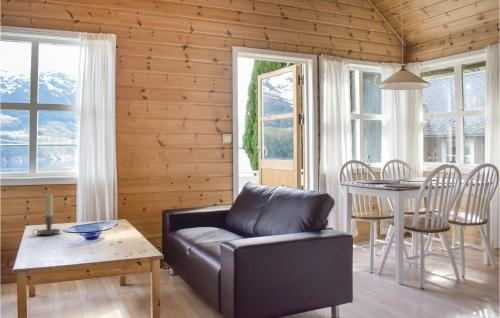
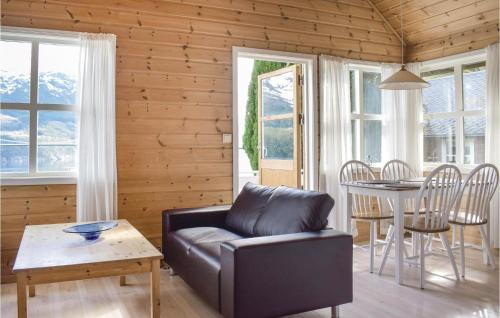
- candle holder (46, 214)
